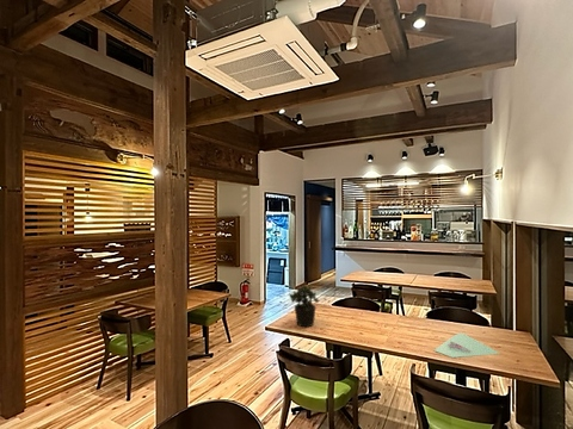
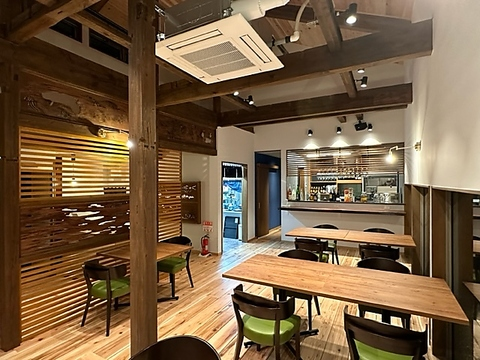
- potted plant (303, 304)
- napkin (457, 343)
